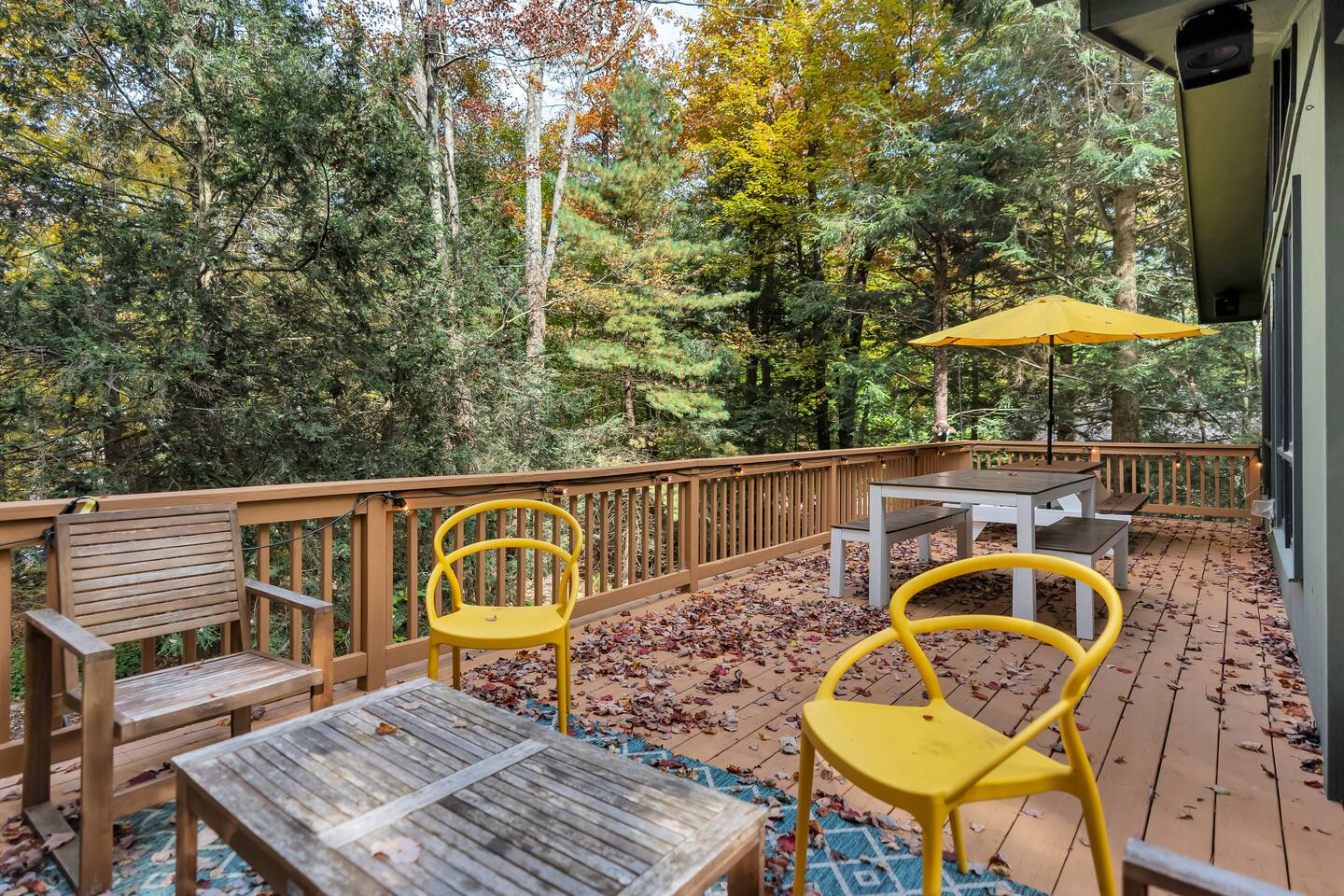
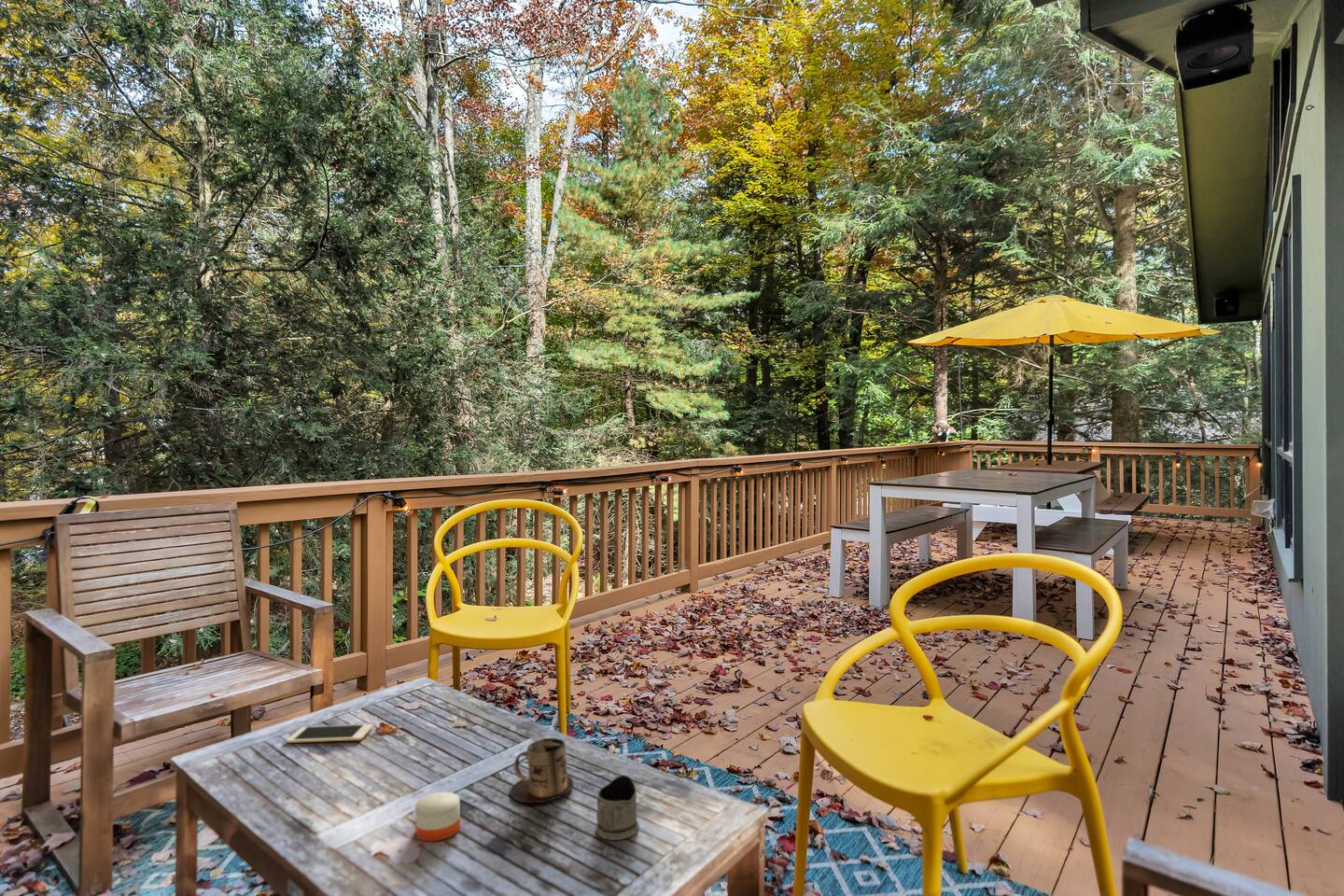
+ cell phone (330, 733)
+ candle (437, 800)
+ mug (541, 765)
+ tea glass holder (613, 809)
